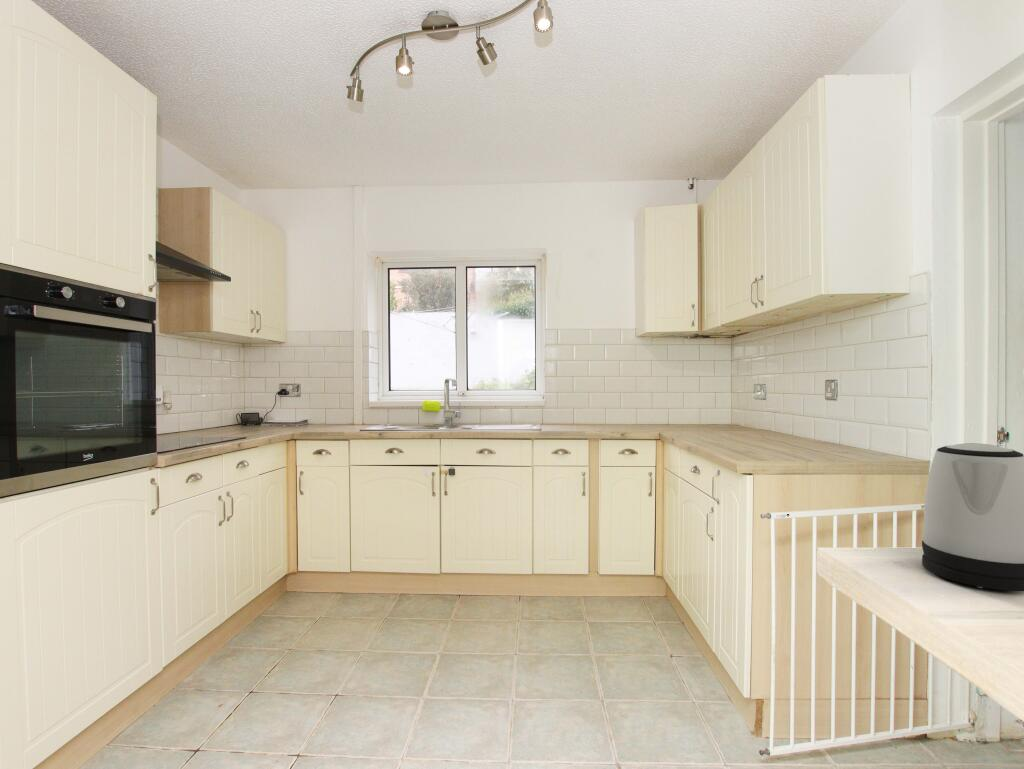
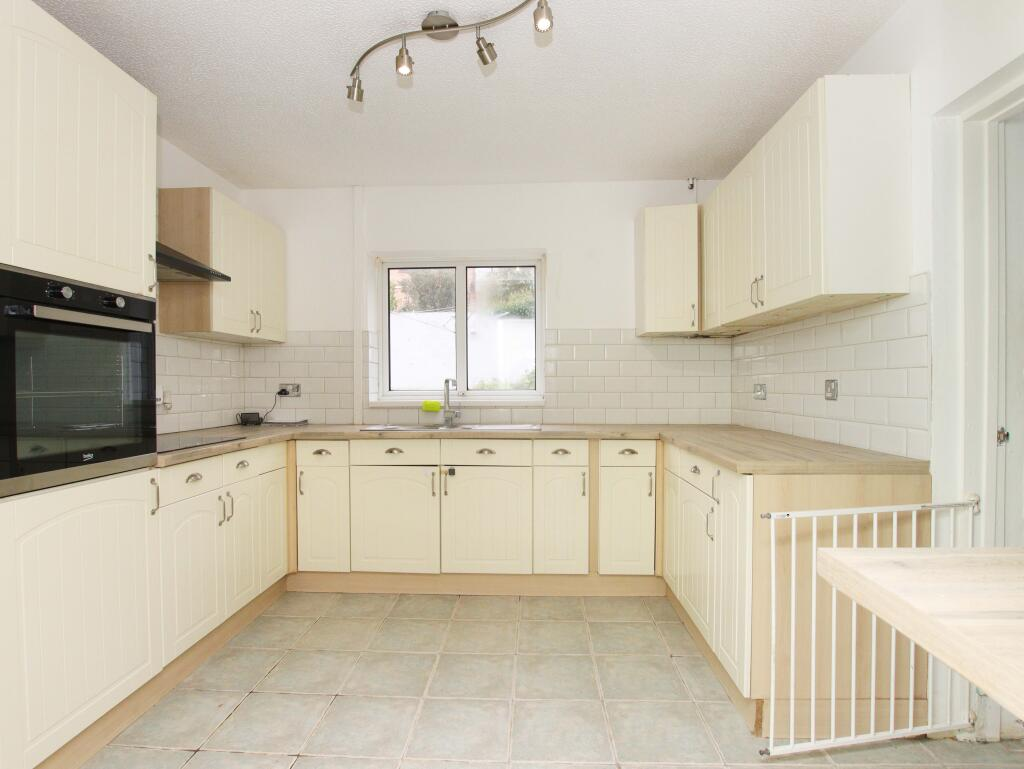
- kettle (978, 507)
